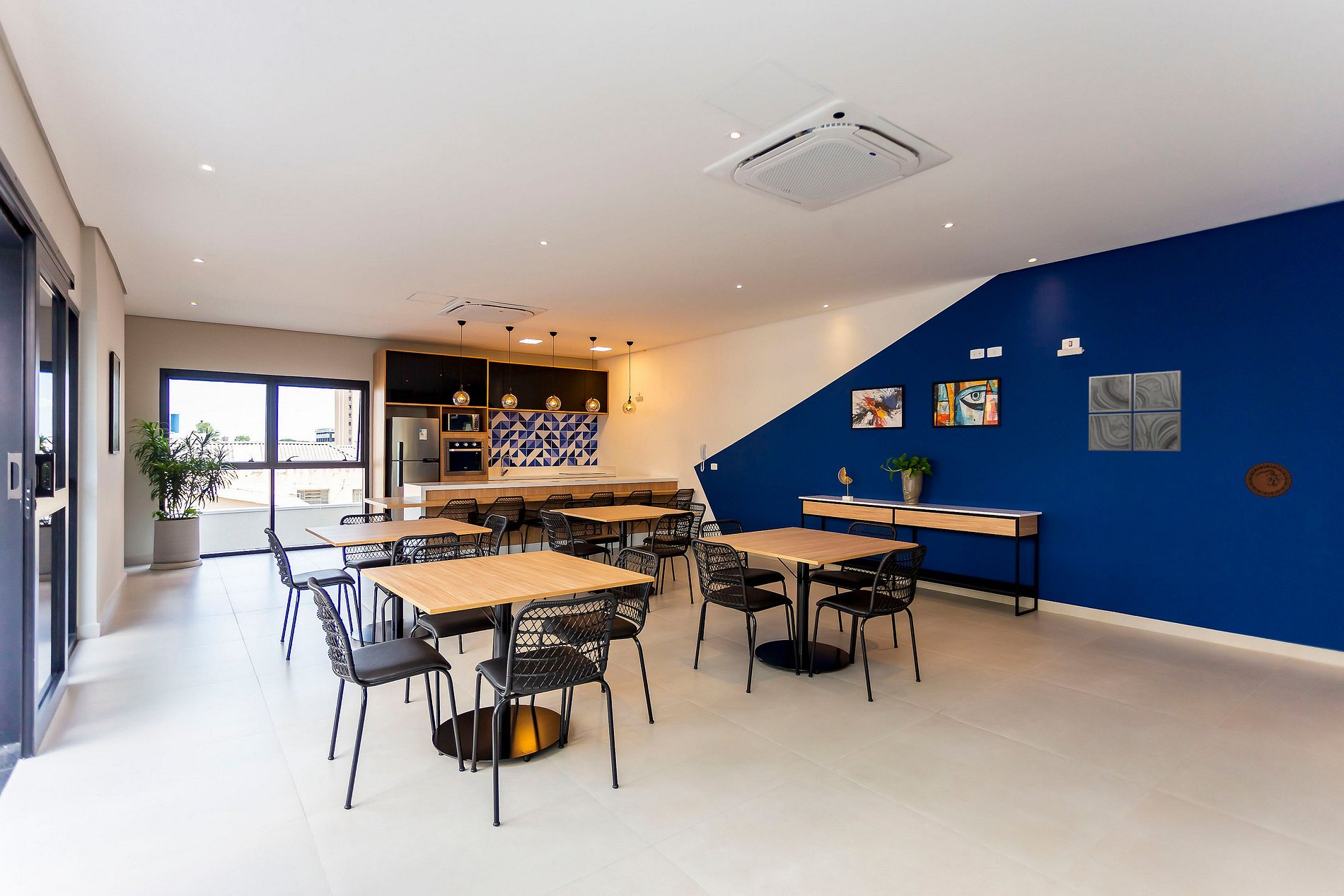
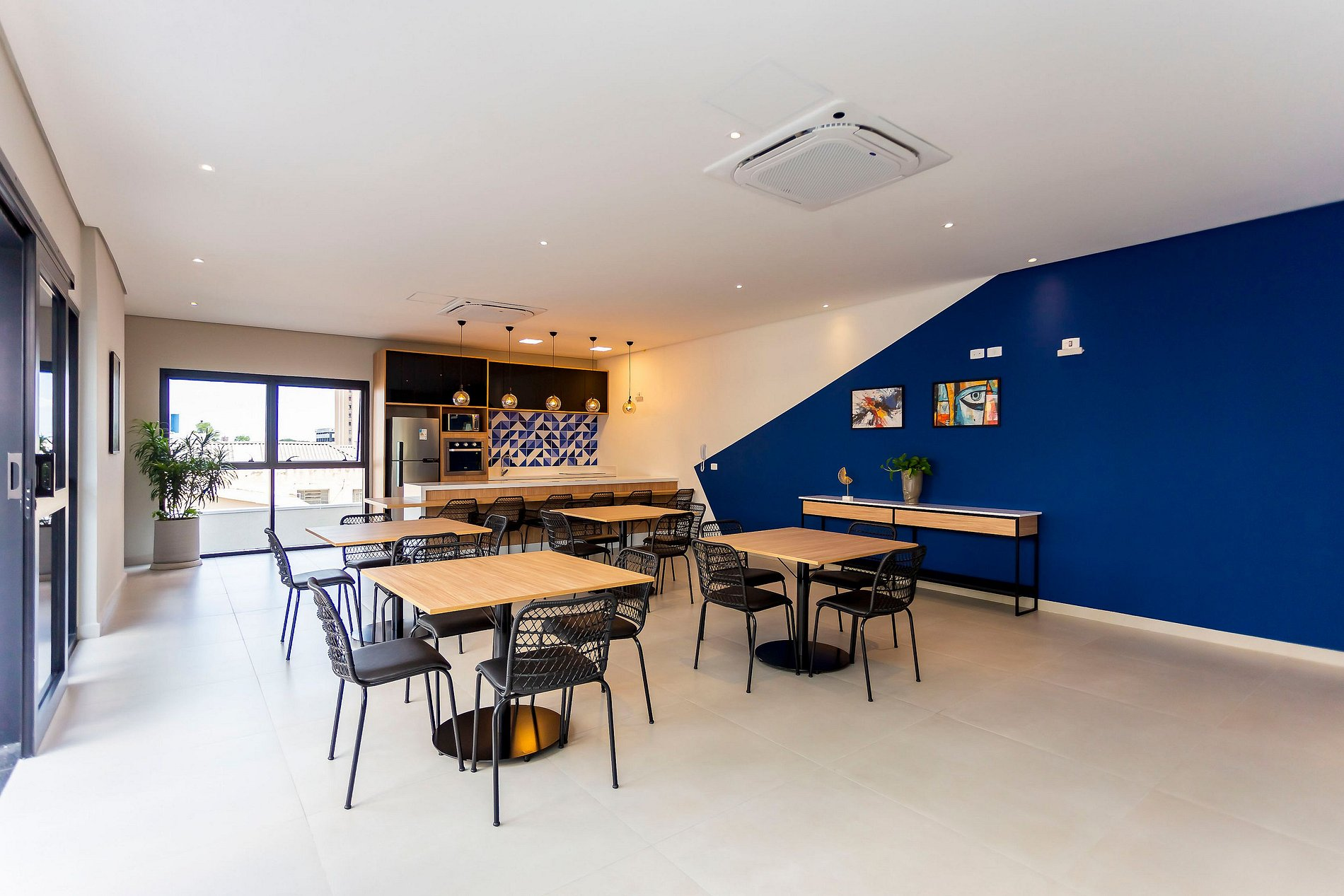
- wall art (1132, 411)
- decorative plate (1268, 479)
